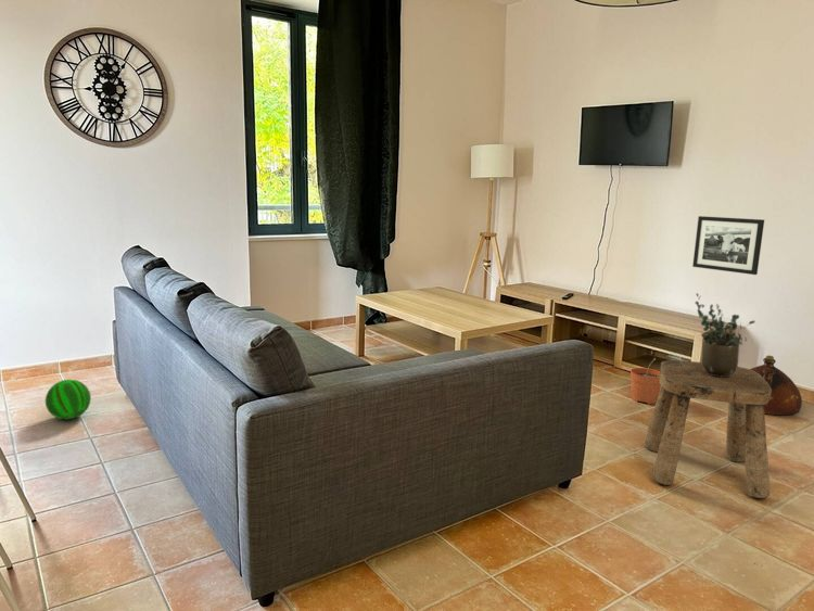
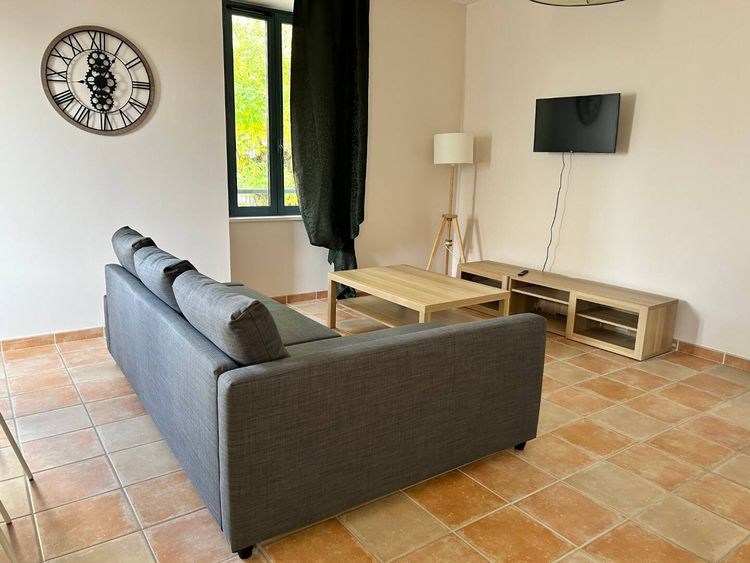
- stool (727, 422)
- plant pot (646, 379)
- potted plant (716, 333)
- picture frame (726, 244)
- ball (68, 399)
- ceramic jug (766, 380)
